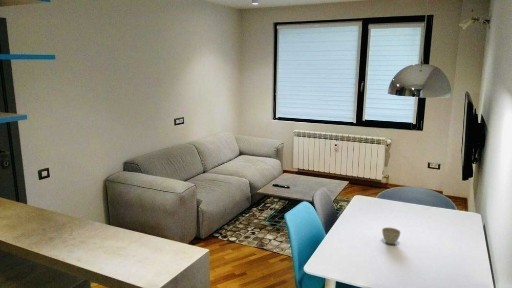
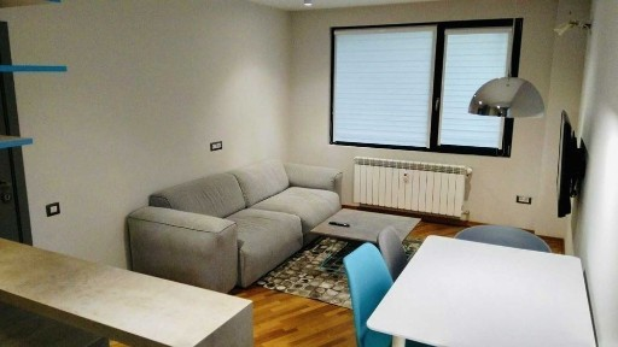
- flower pot (390, 236)
